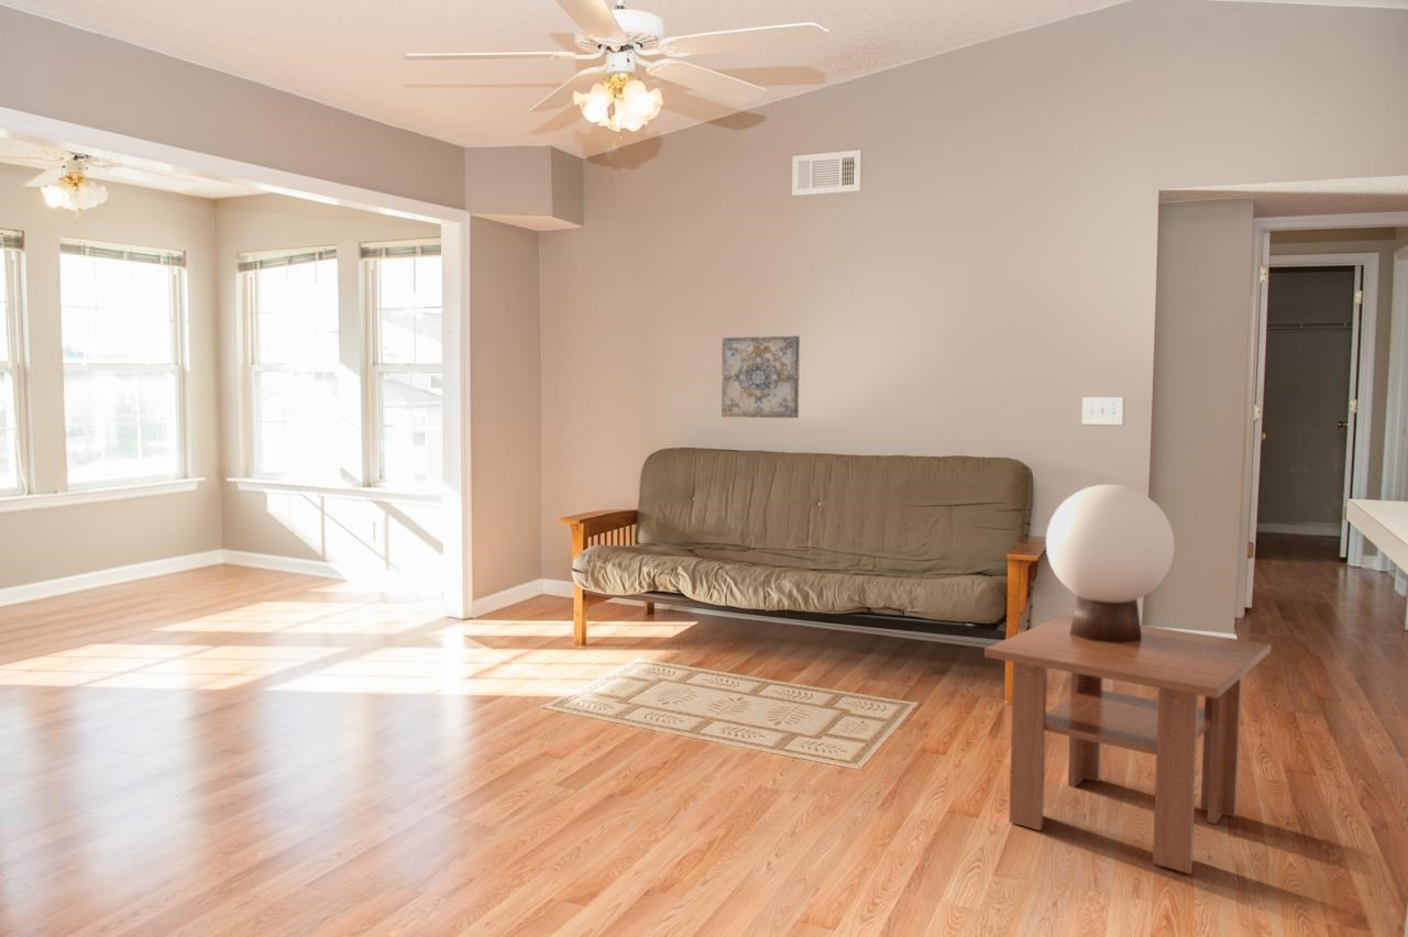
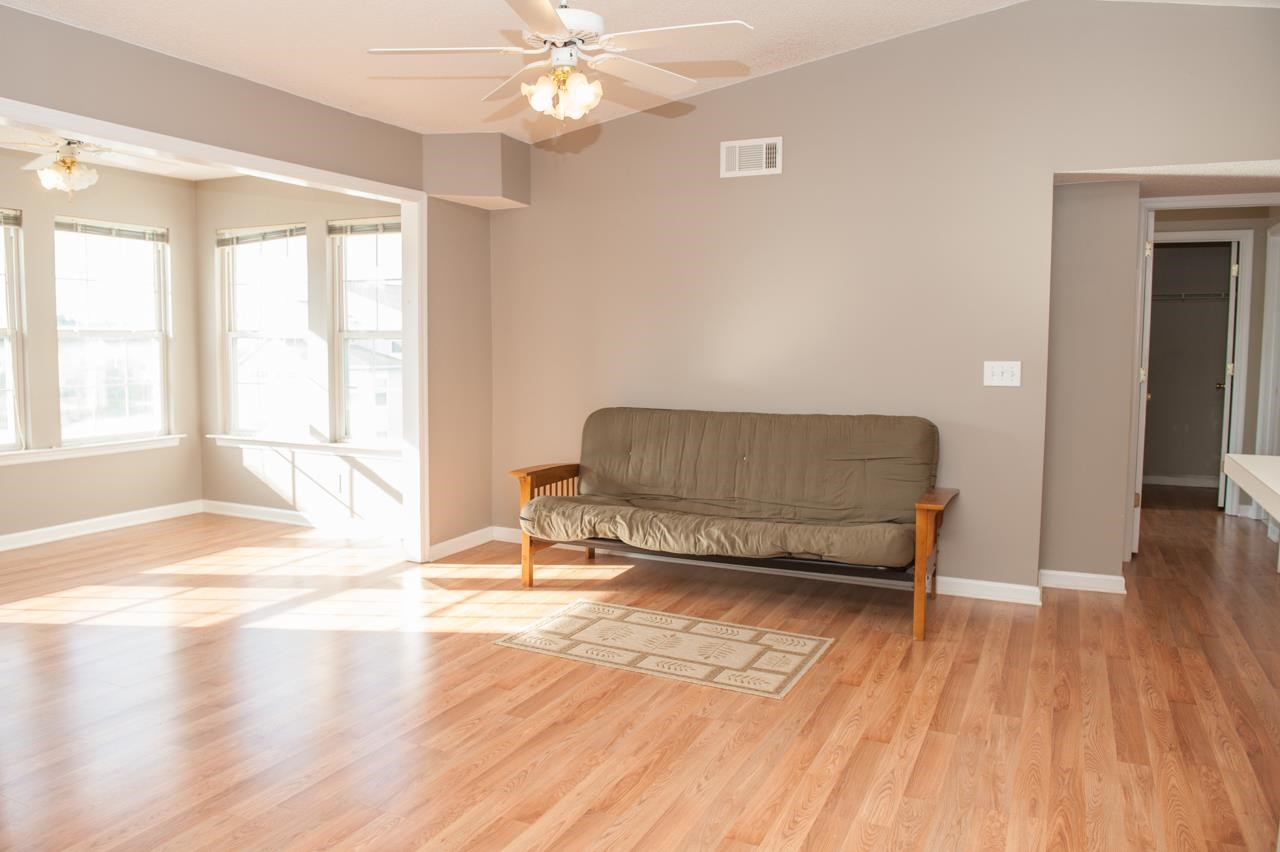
- table lamp (1108, 559)
- wall art (759, 377)
- coffee table (1126, 732)
